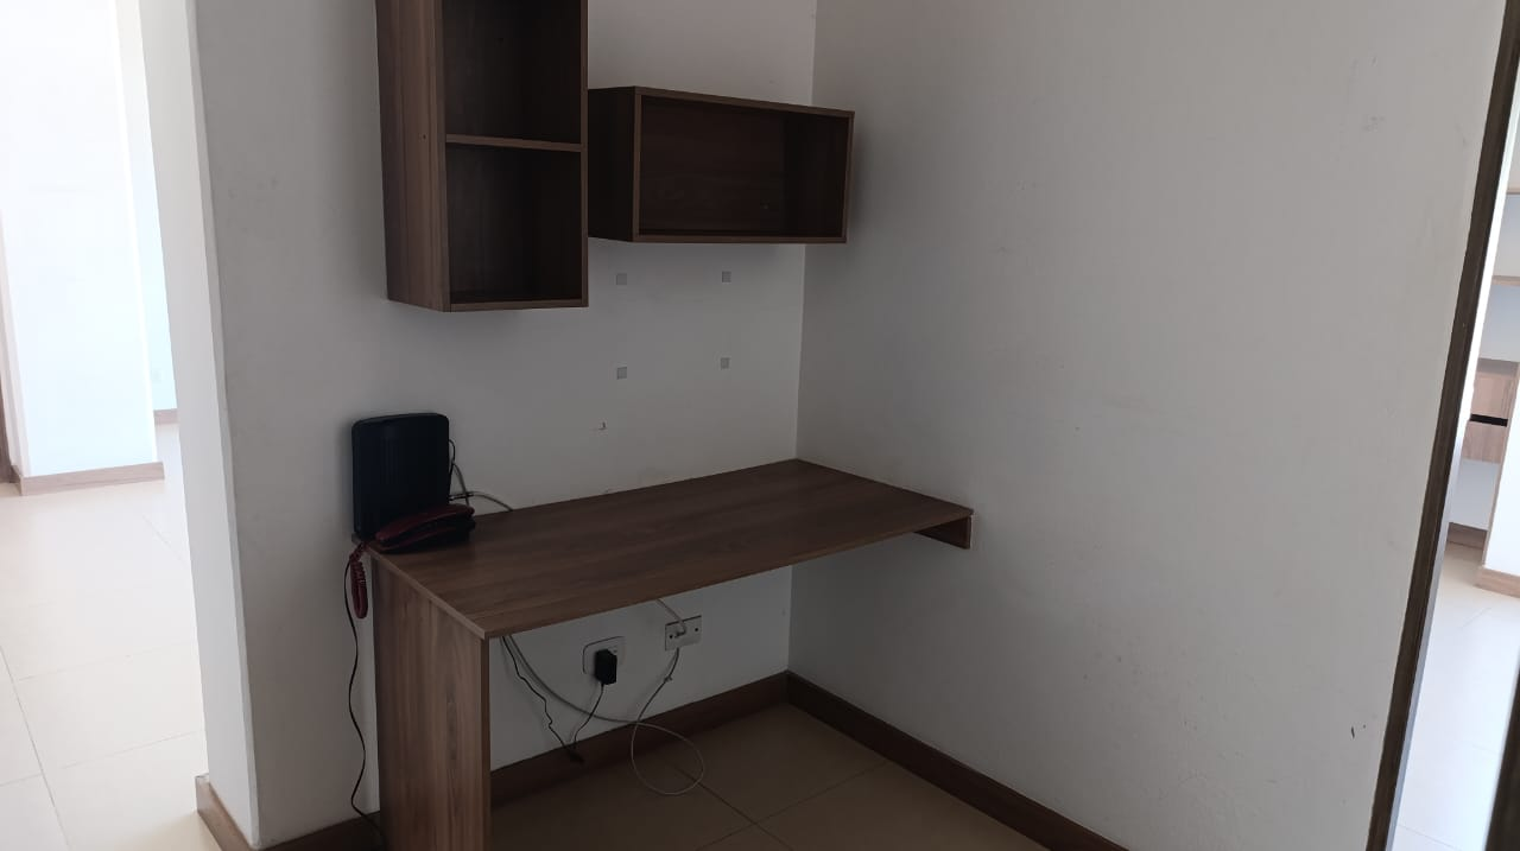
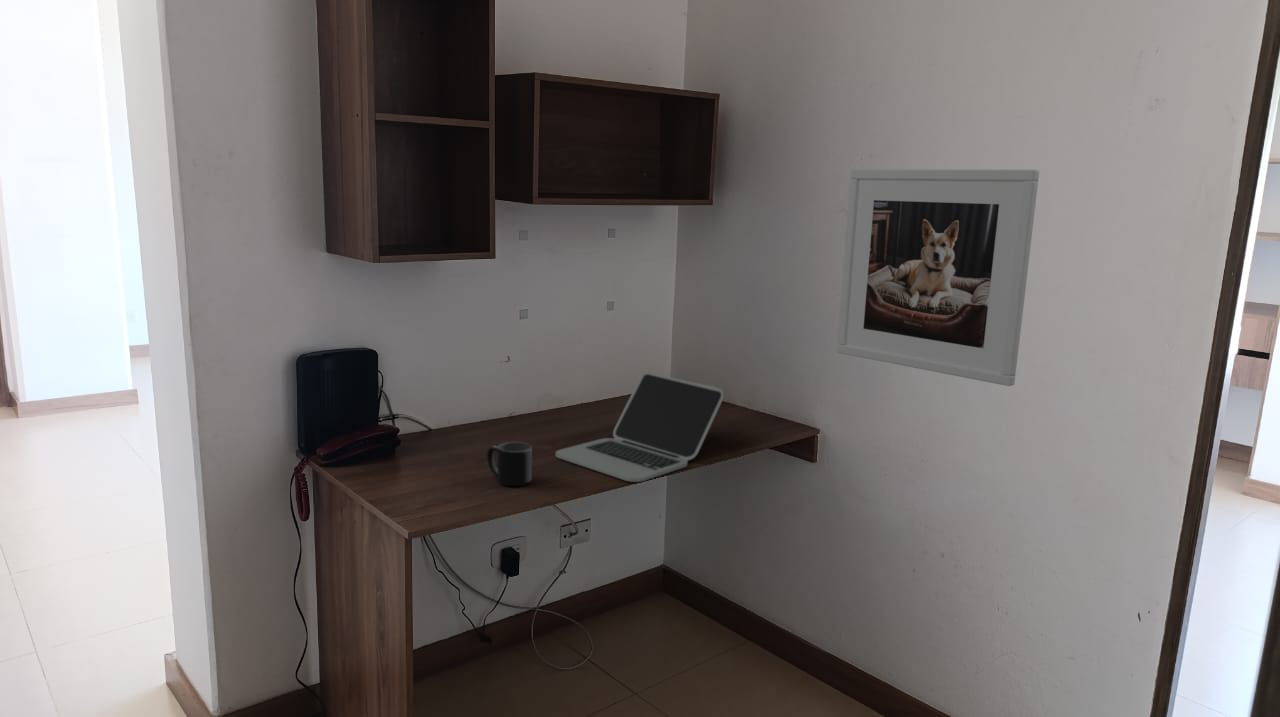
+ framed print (927, 270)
+ mug (508, 462)
+ laptop (639, 422)
